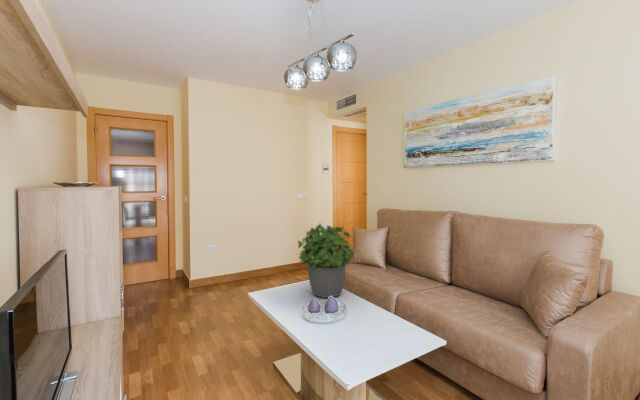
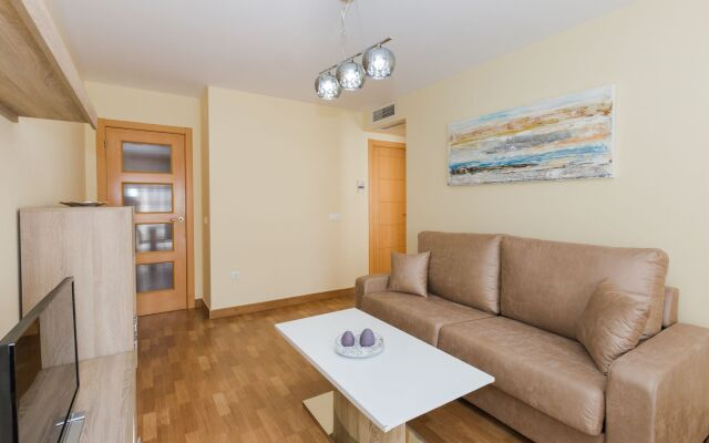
- potted plant (326, 258)
